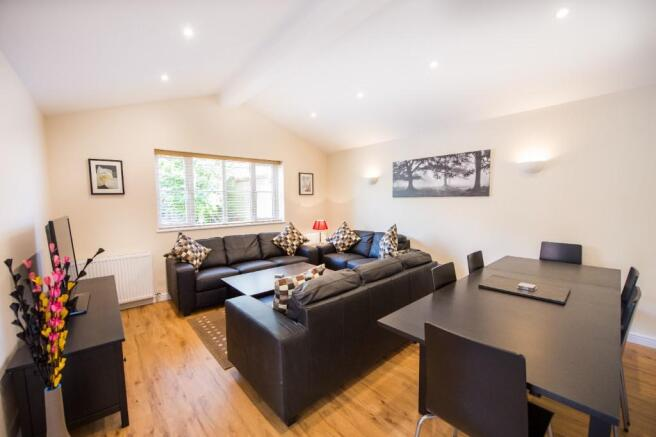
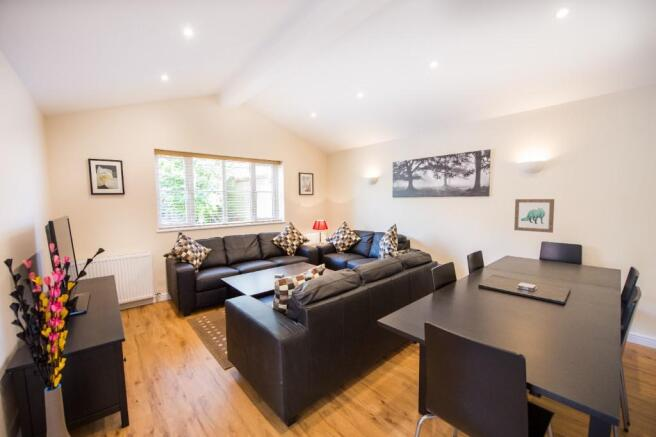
+ wall art (533, 215)
